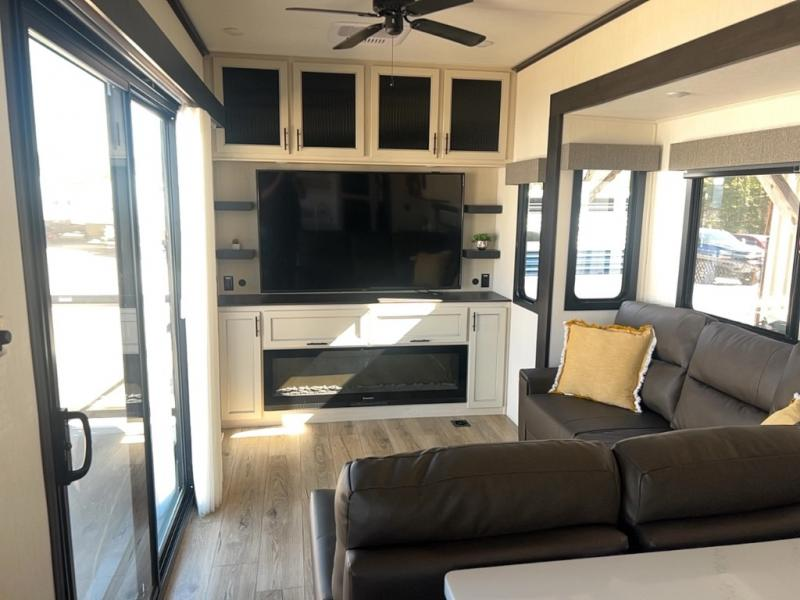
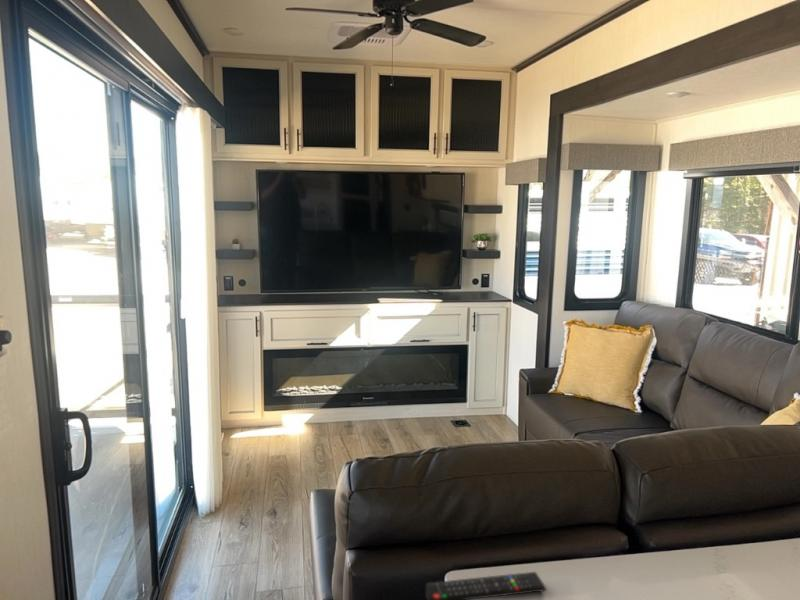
+ remote control (484, 588)
